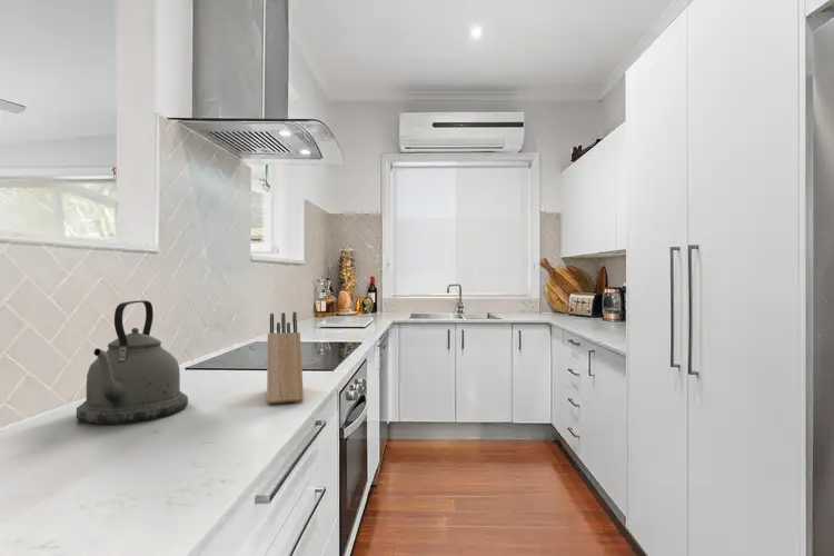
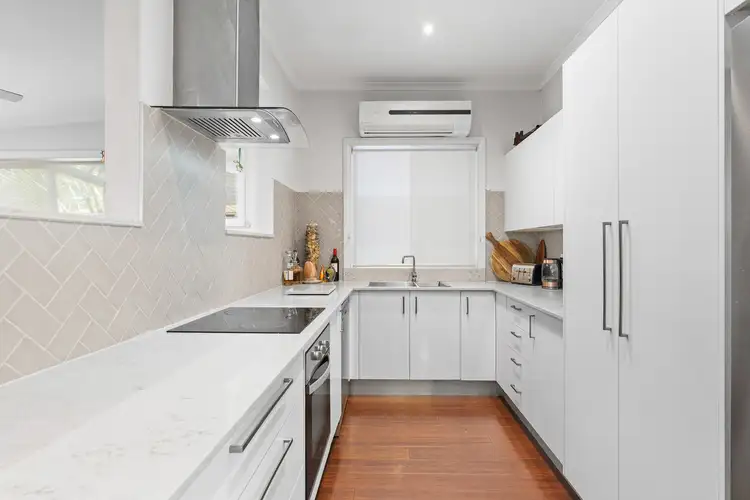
- kettle (135, 356)
- knife block (284, 353)
